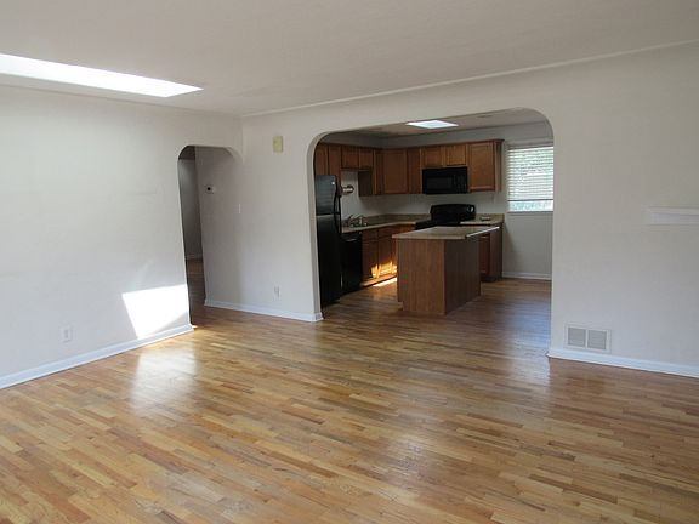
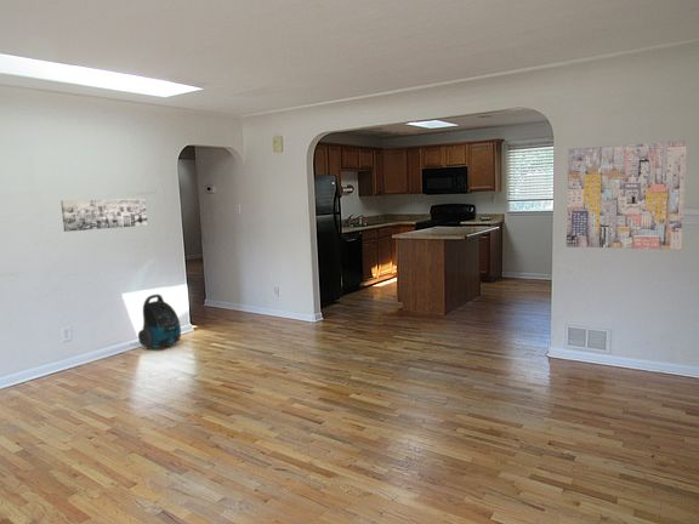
+ wall art (623, 196)
+ vacuum cleaner (159, 320)
+ wall art (107, 213)
